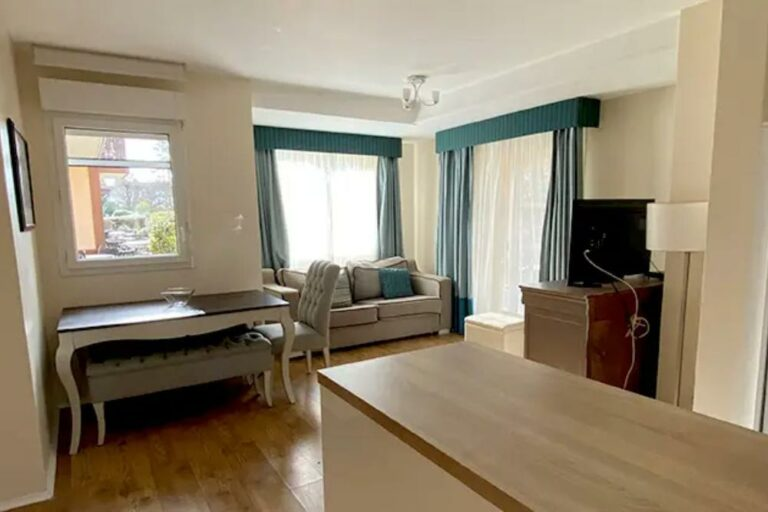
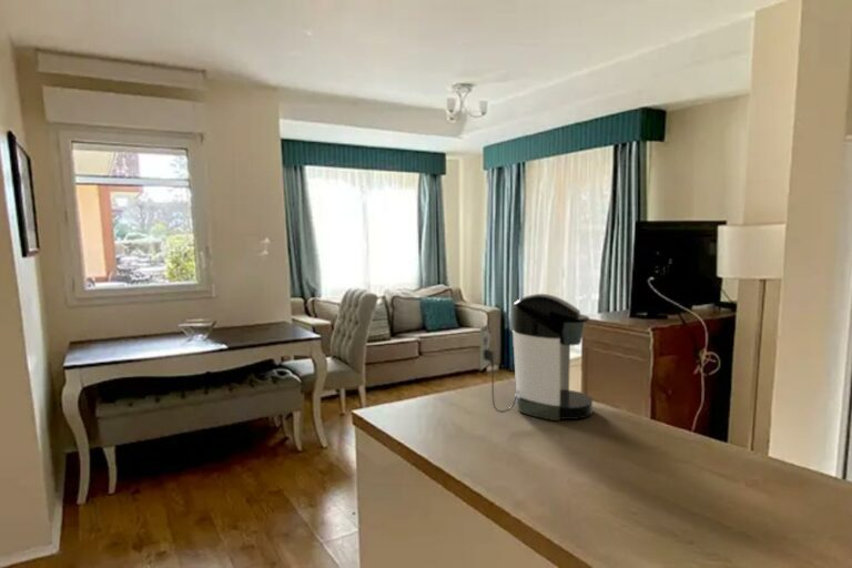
+ coffee maker (542, 356)
